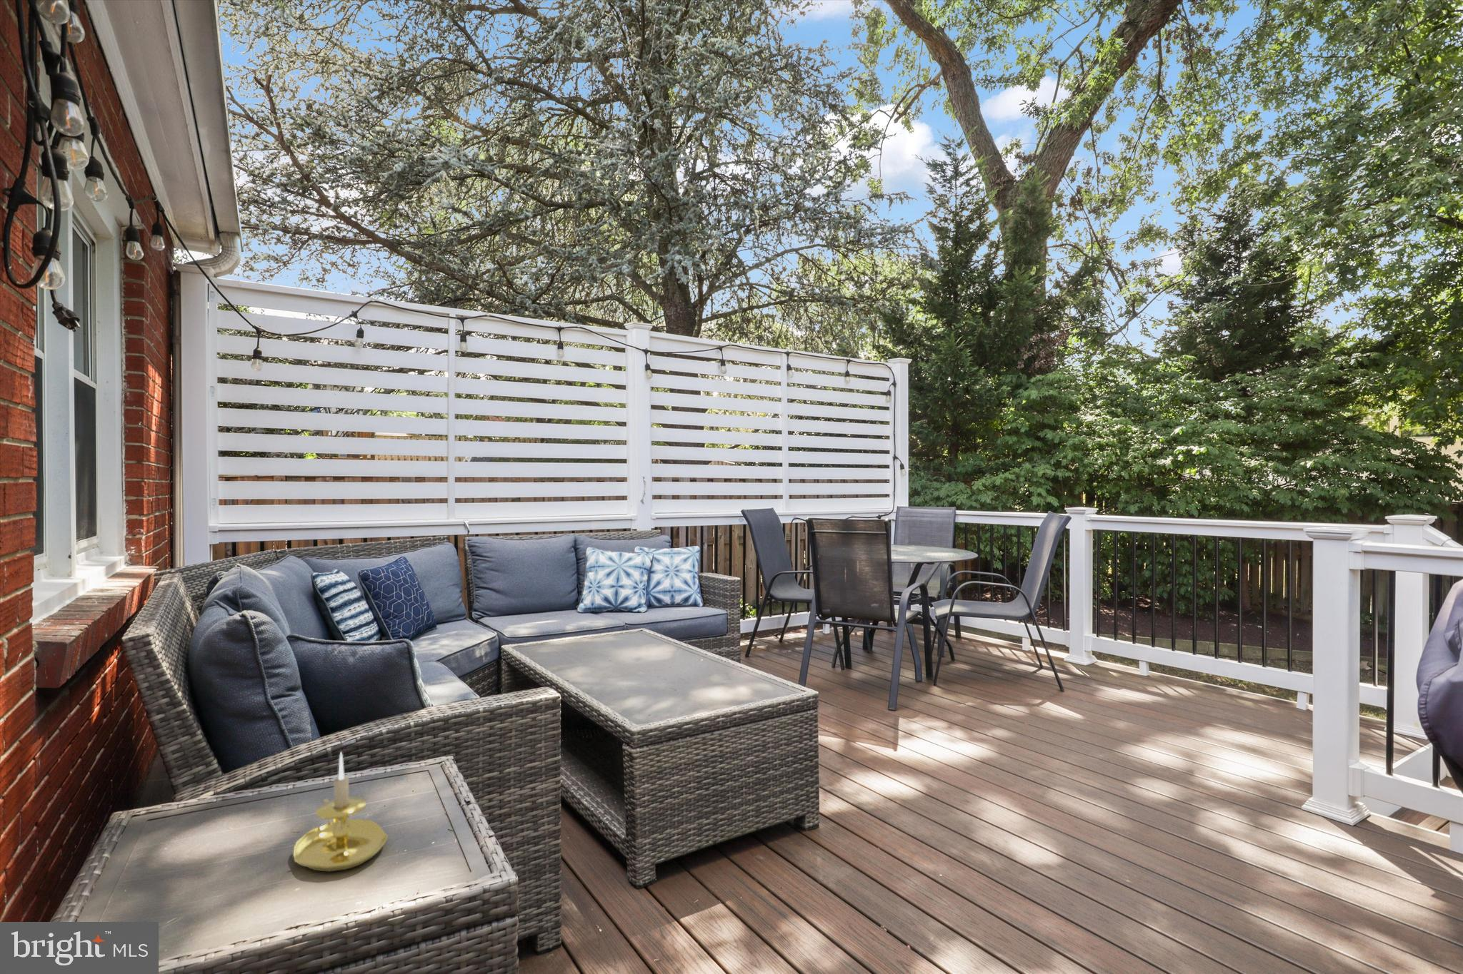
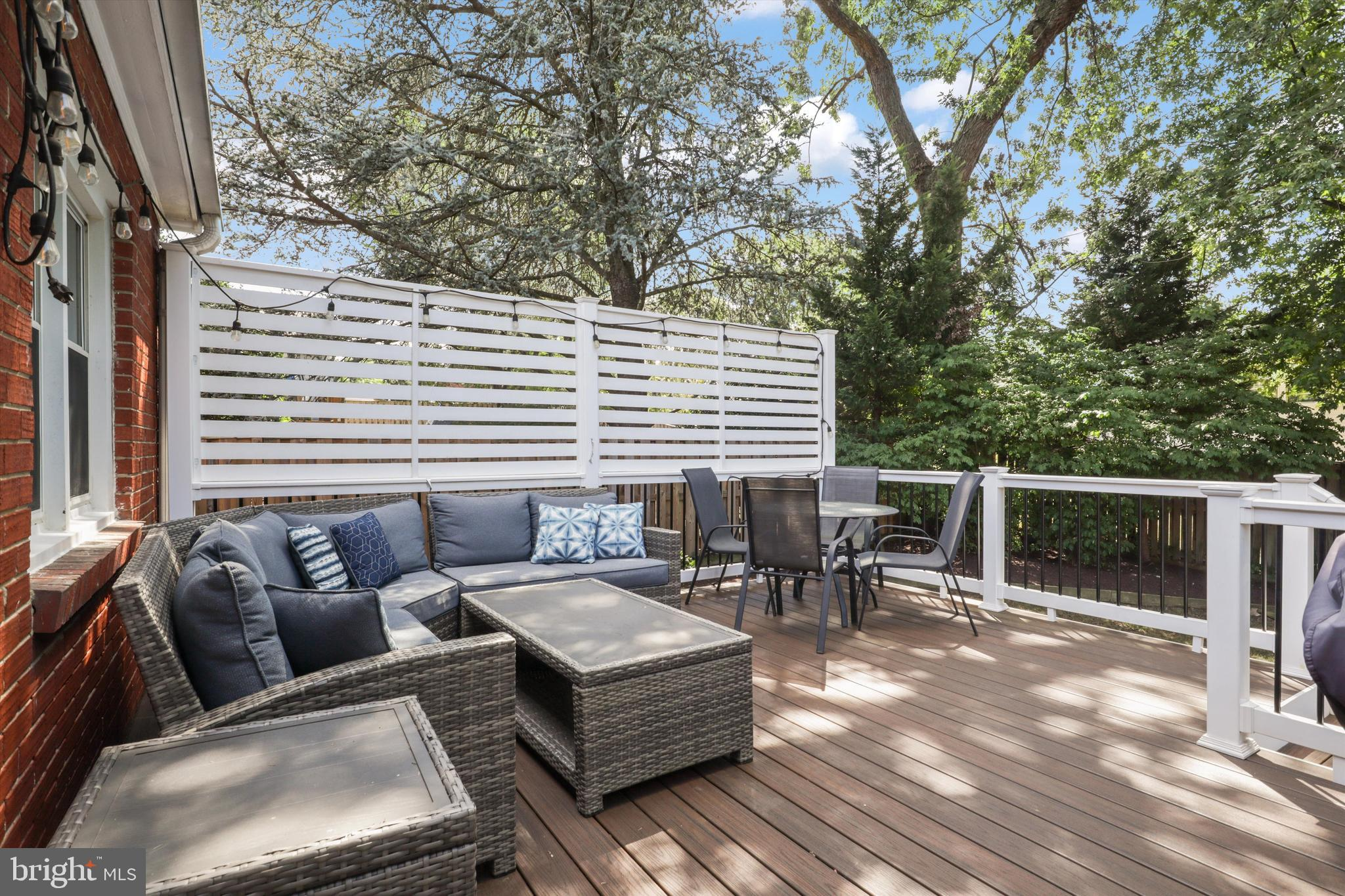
- candle holder (339, 799)
